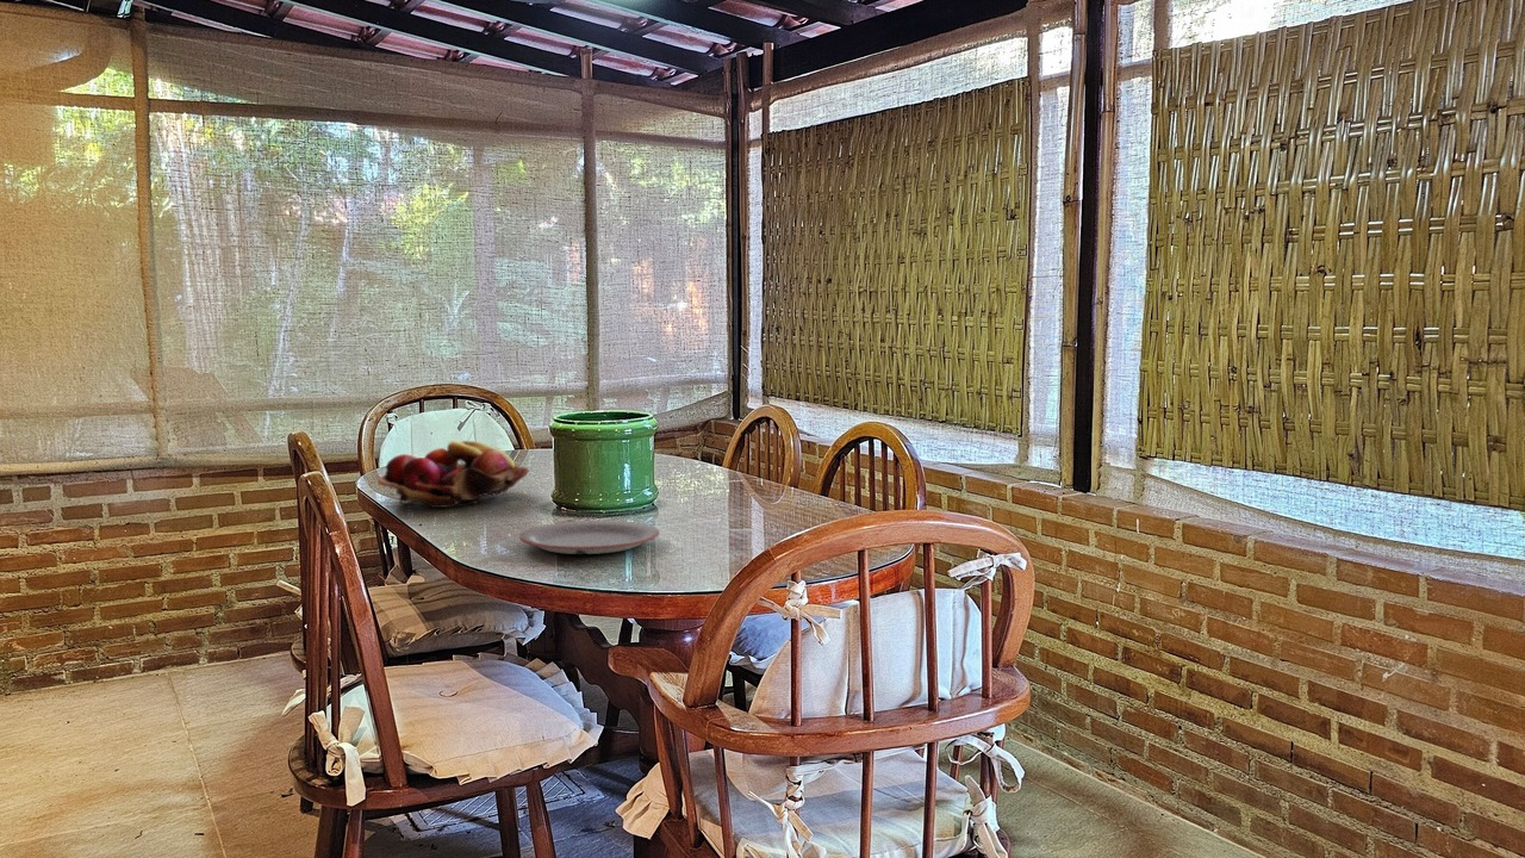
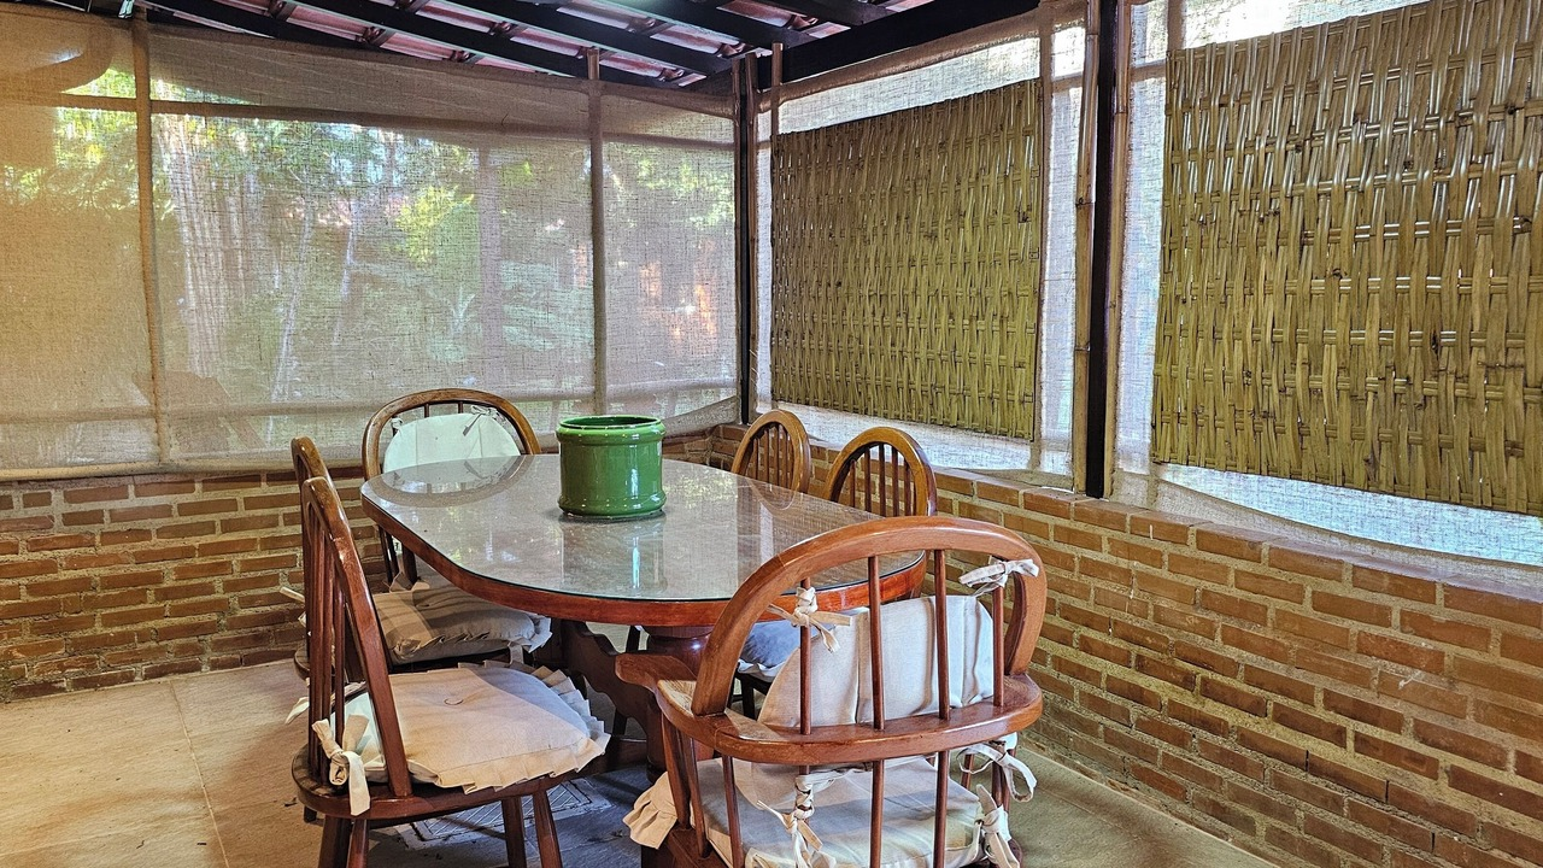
- fruit basket (455, 471)
- plate (590, 537)
